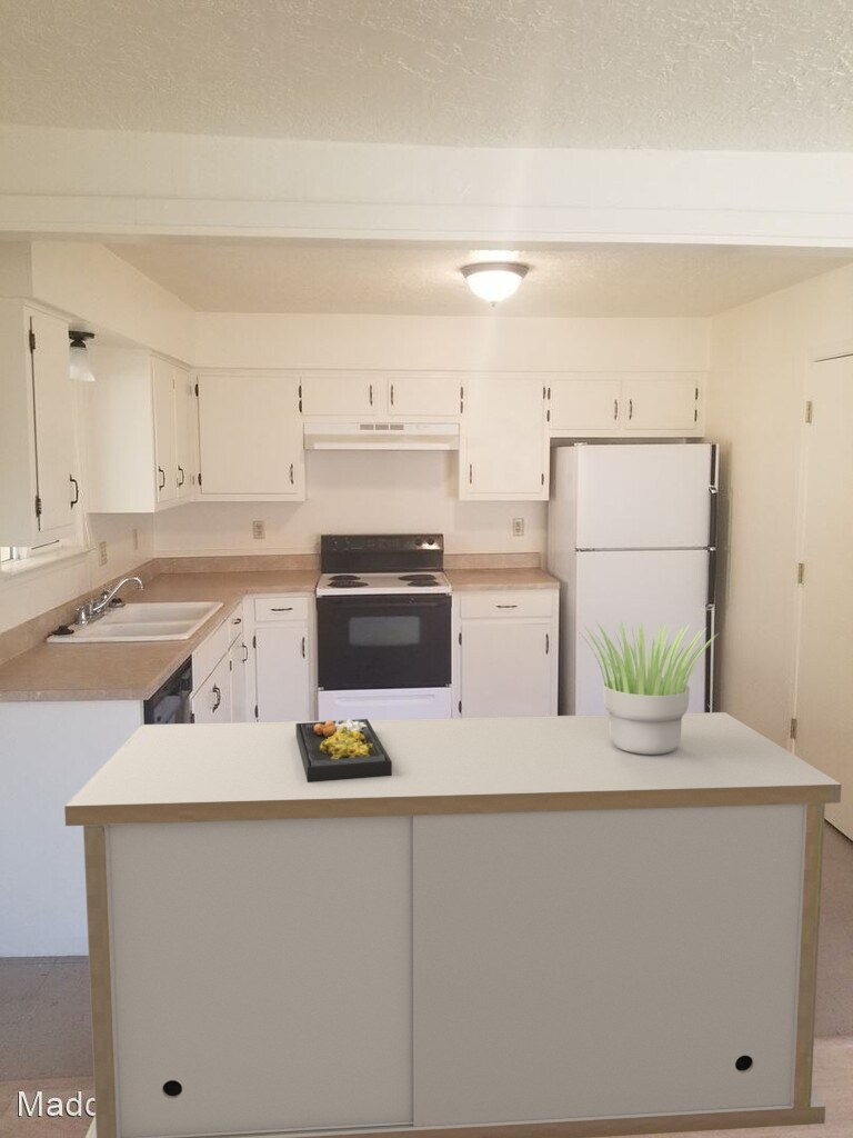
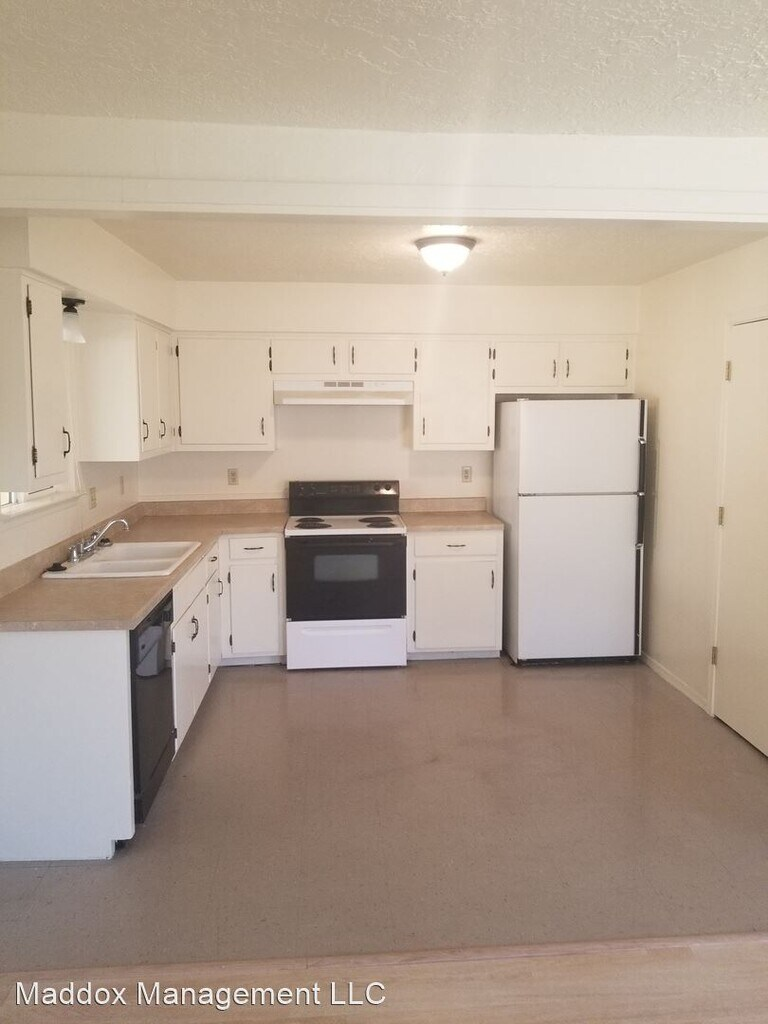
- potted plant (644, 688)
- food plate (340, 741)
- storage cabinet (451, 905)
